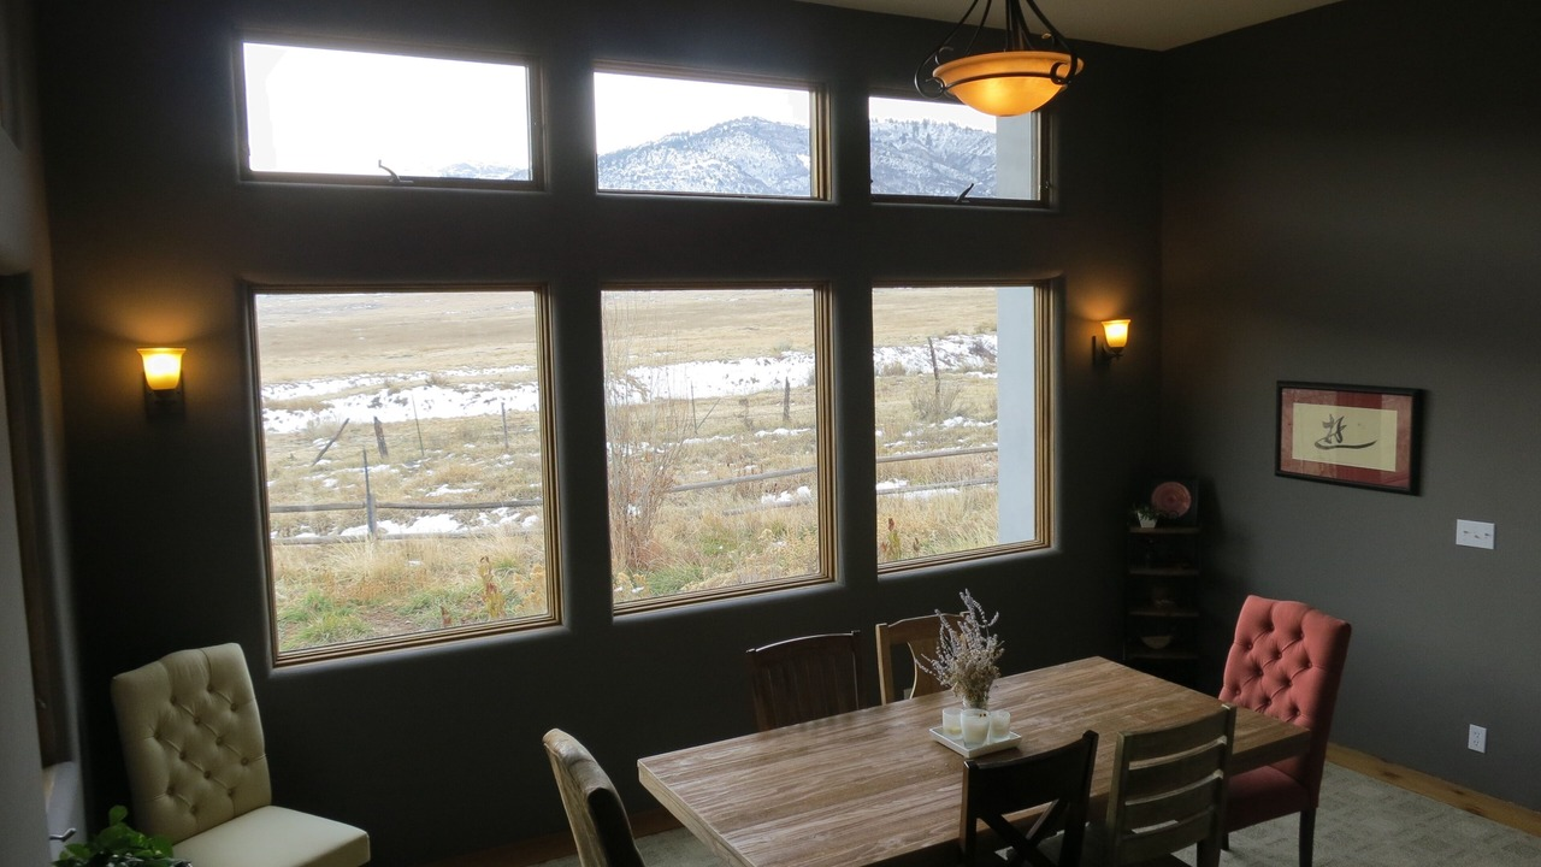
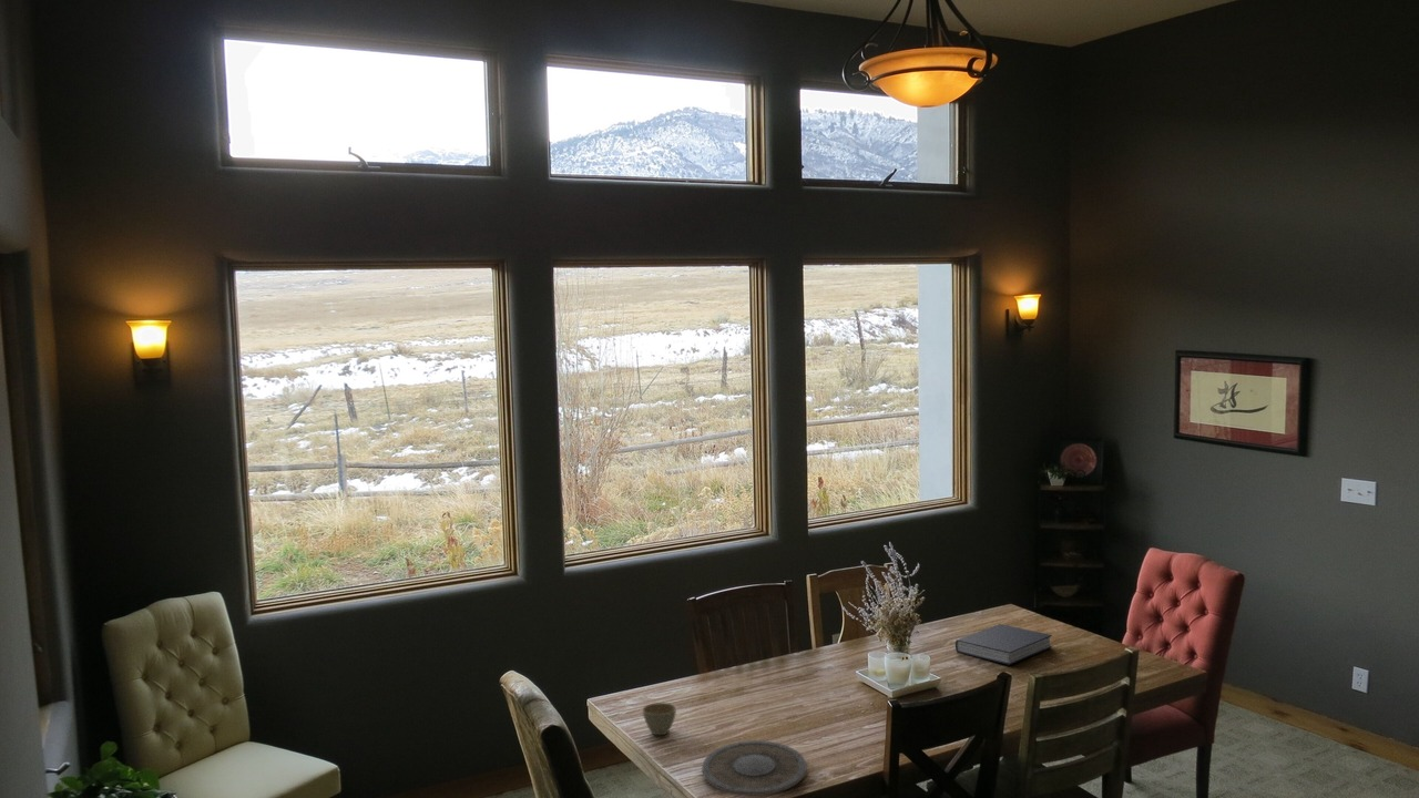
+ flower pot (660, 719)
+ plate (754, 766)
+ book (1003, 643)
